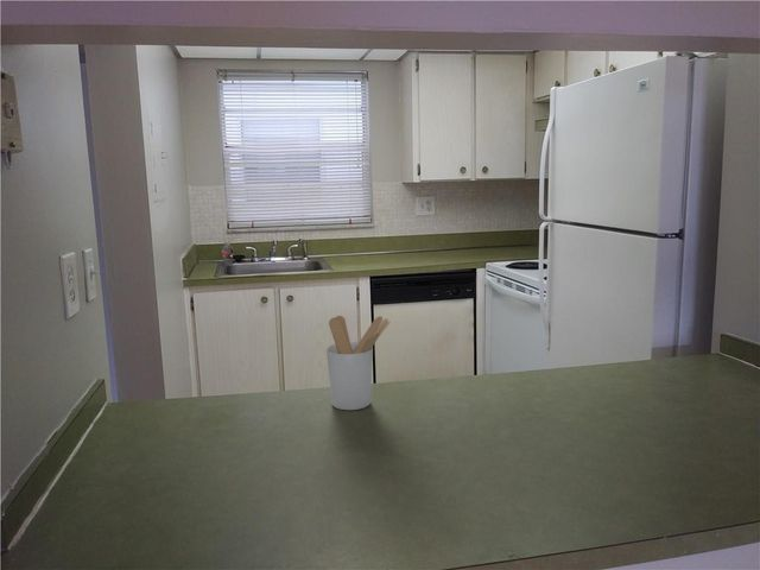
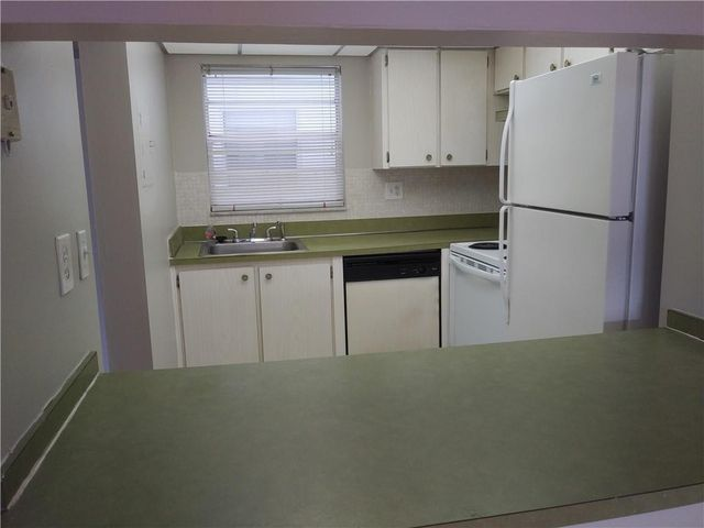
- utensil holder (360, 360)
